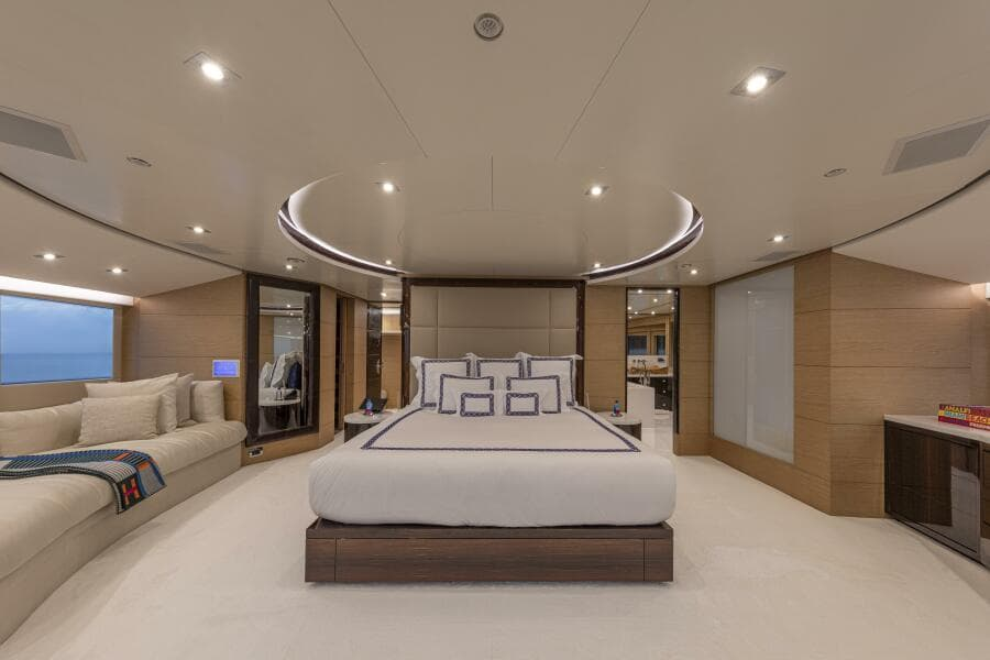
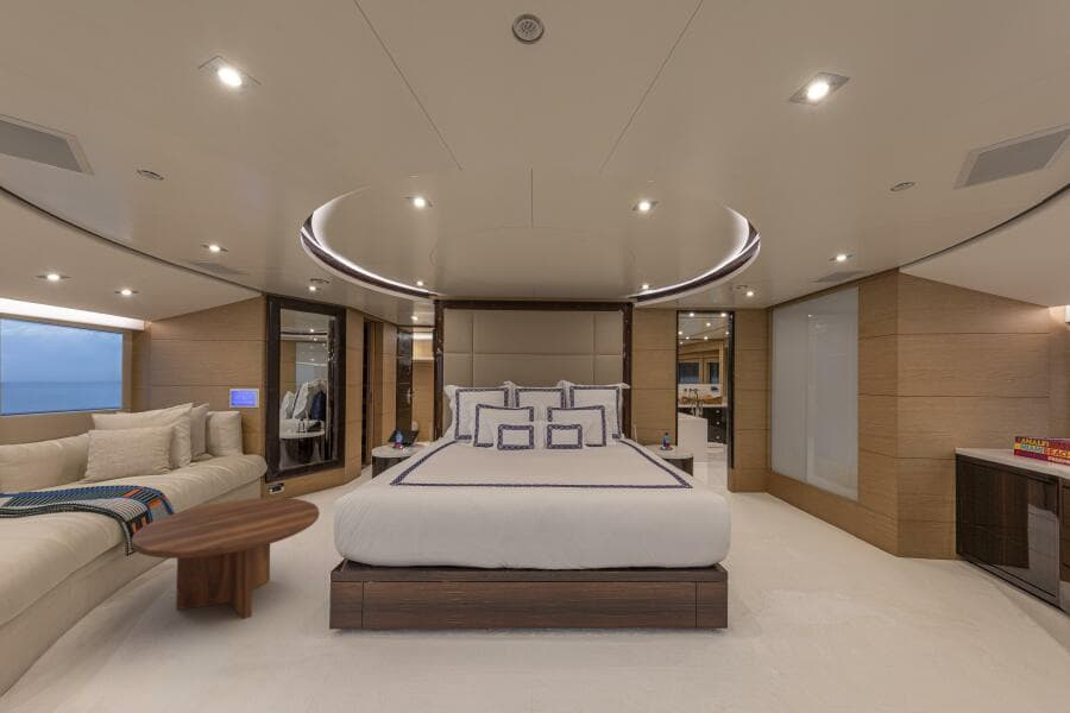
+ coffee table (233, 560)
